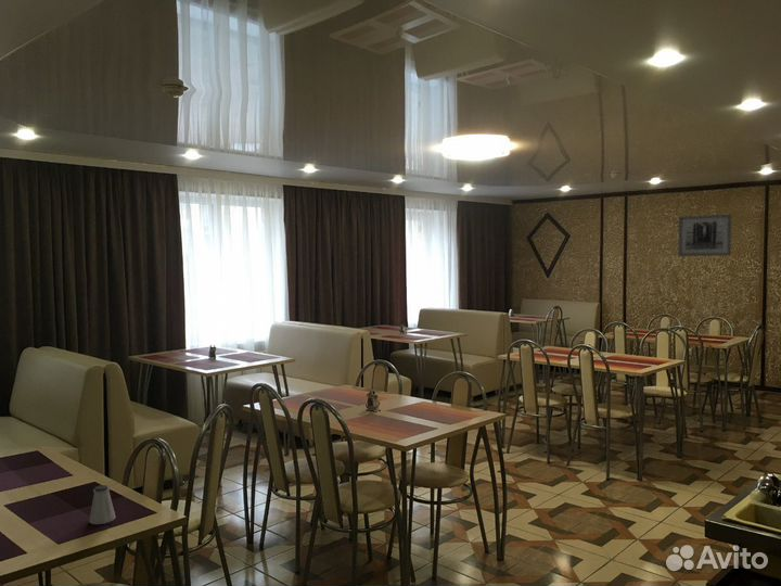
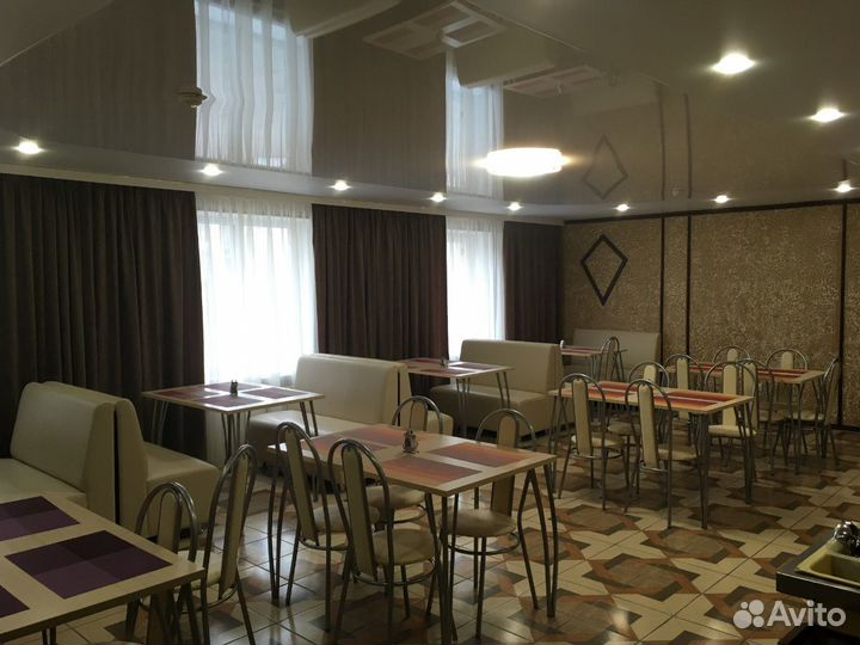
- wall art (704, 235)
- saltshaker (101, 502)
